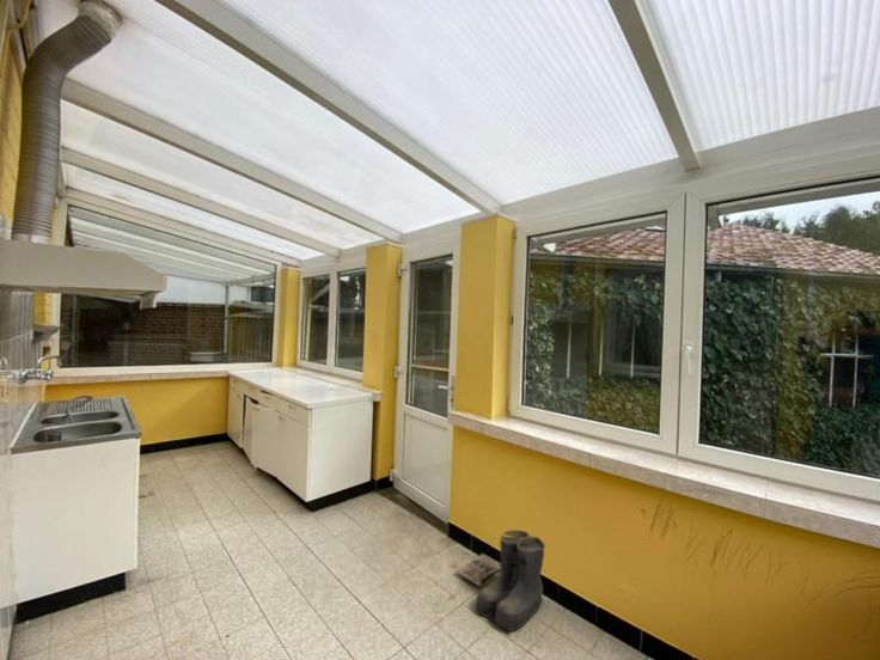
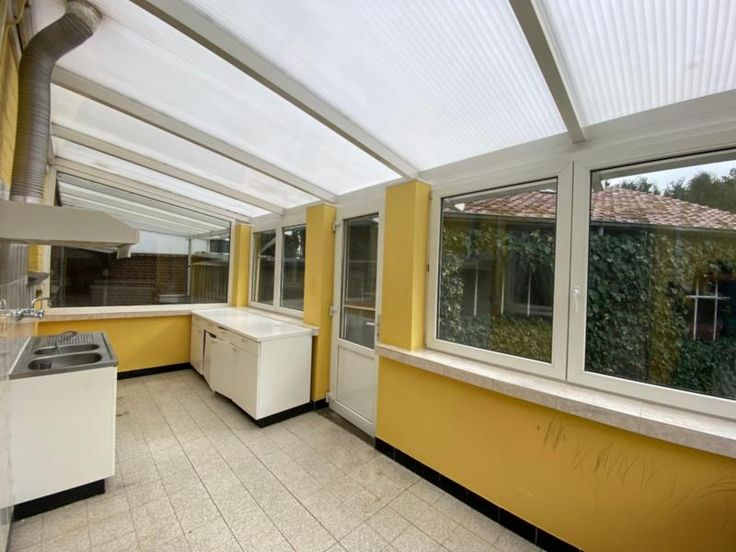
- boots (511, 574)
- bag (479, 568)
